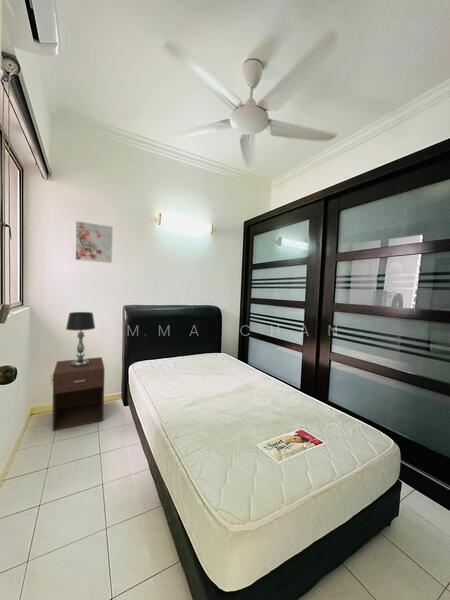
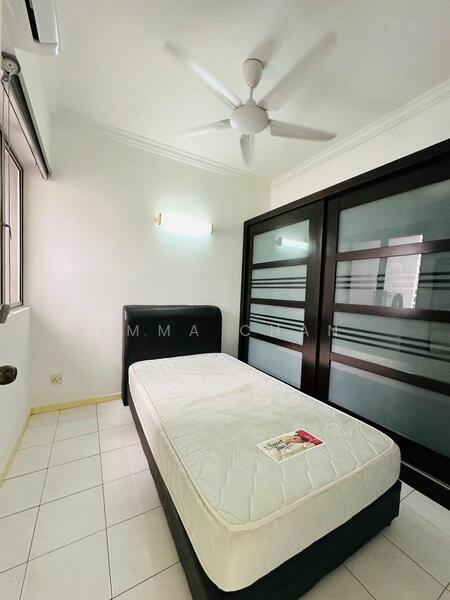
- nightstand (79, 390)
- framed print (94, 242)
- table lamp (80, 338)
